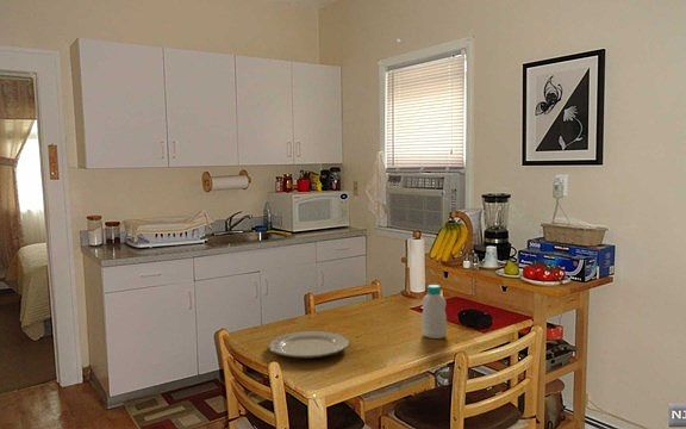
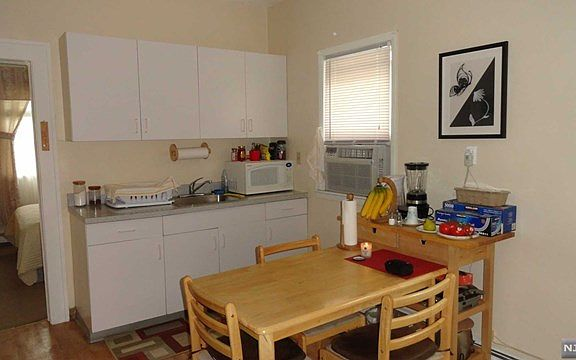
- bottle (434, 311)
- chinaware (308, 346)
